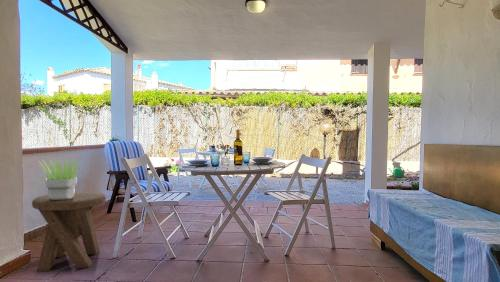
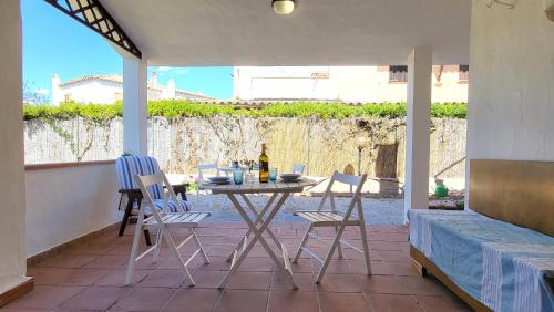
- potted plant (61, 178)
- music stool (70, 228)
